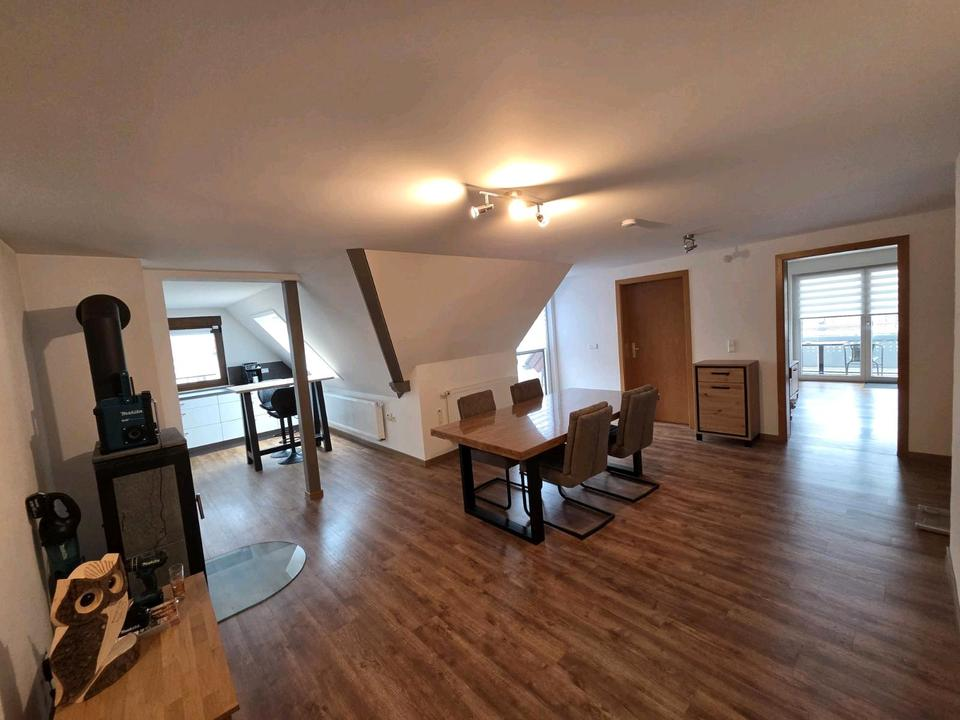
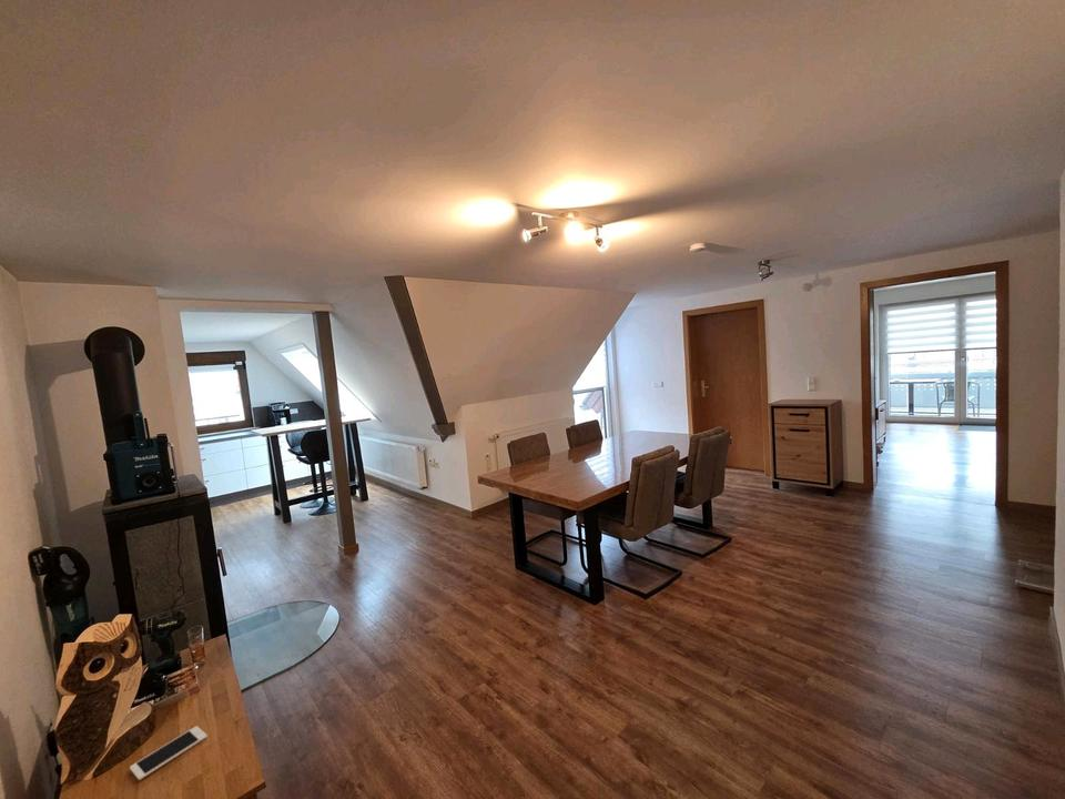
+ cell phone (170, 751)
